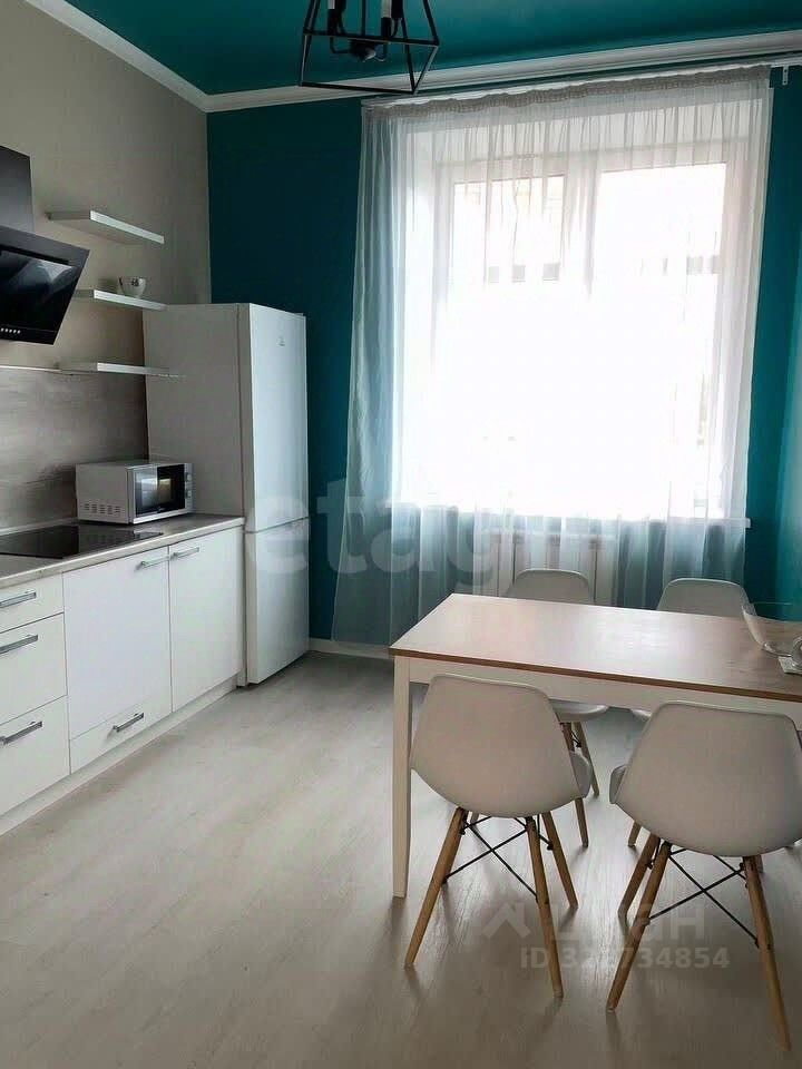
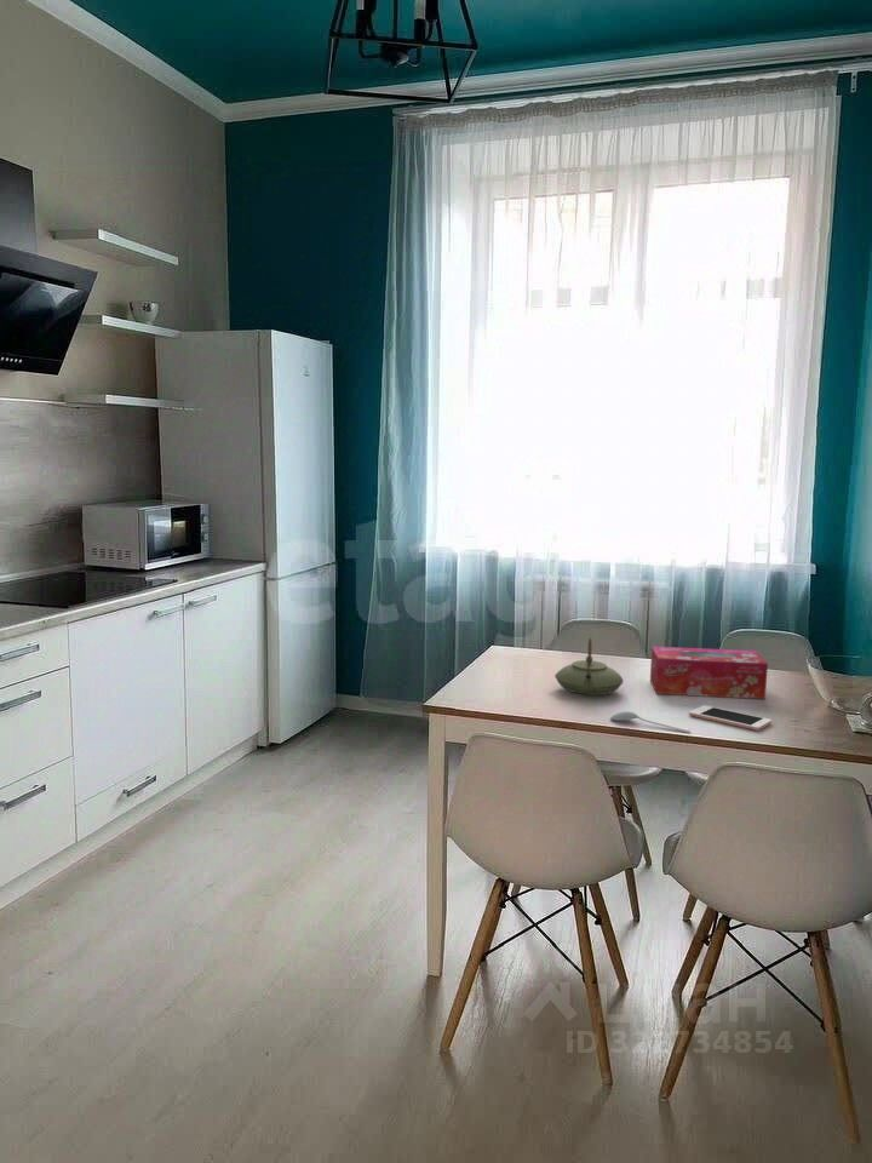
+ cell phone (729, 717)
+ tissue box (706, 671)
+ teapot (589, 665)
+ spoon (649, 721)
